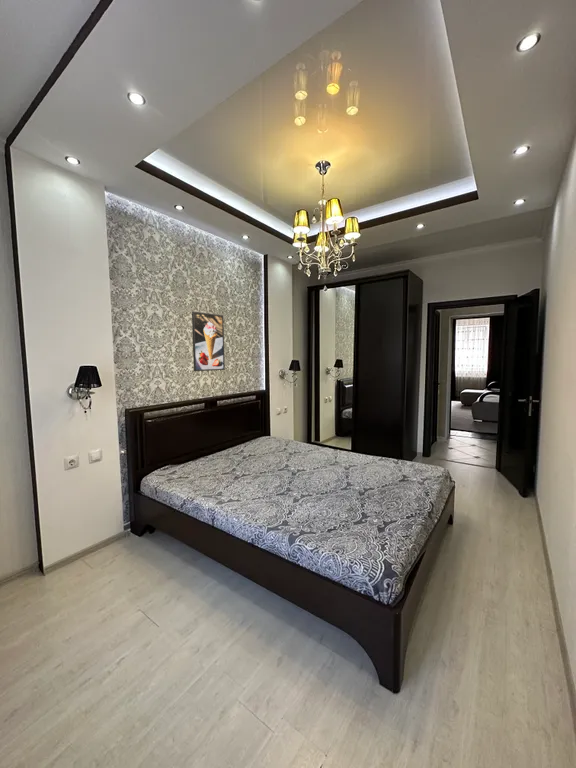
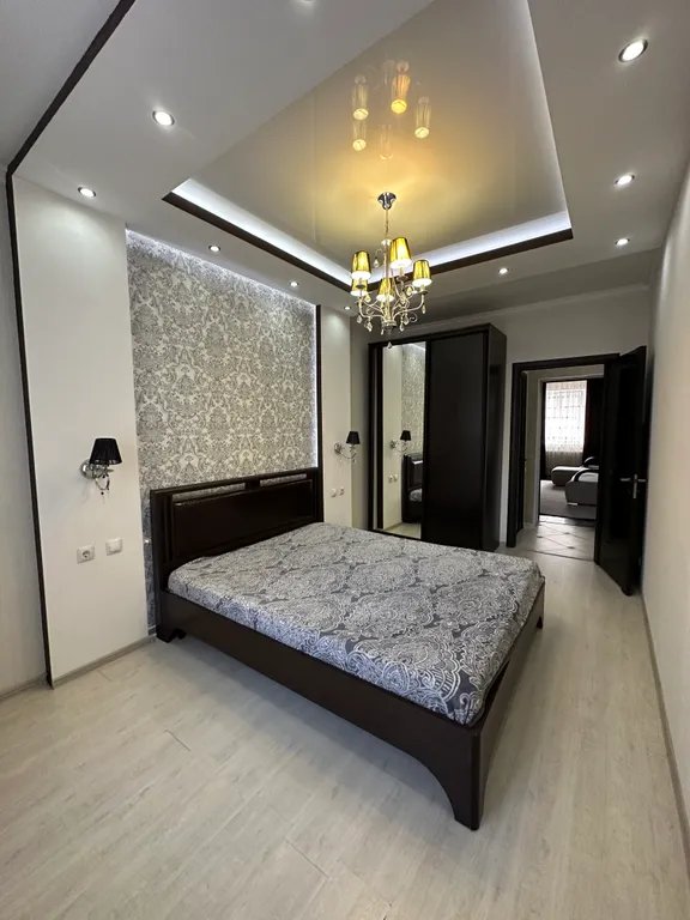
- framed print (209, 342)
